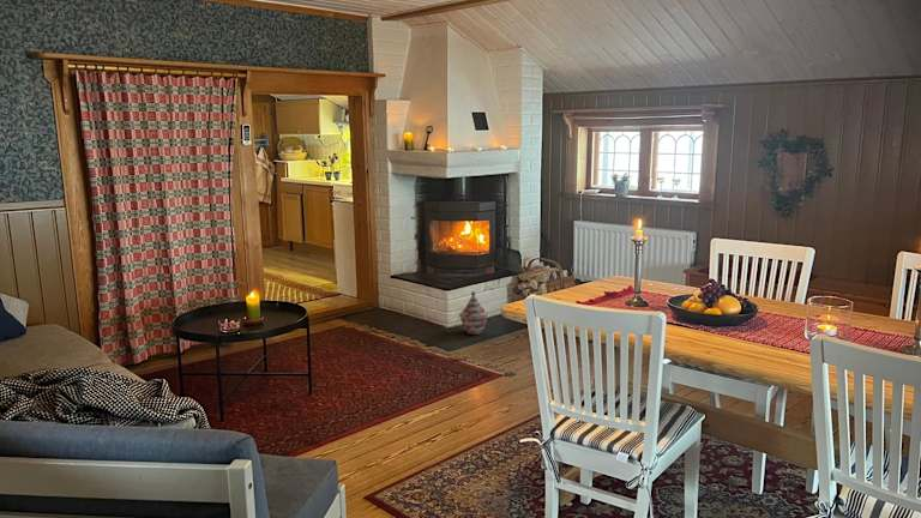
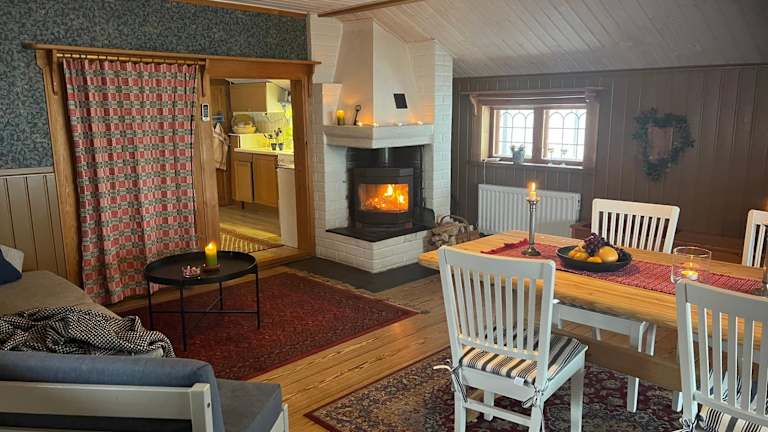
- woven basket (472, 312)
